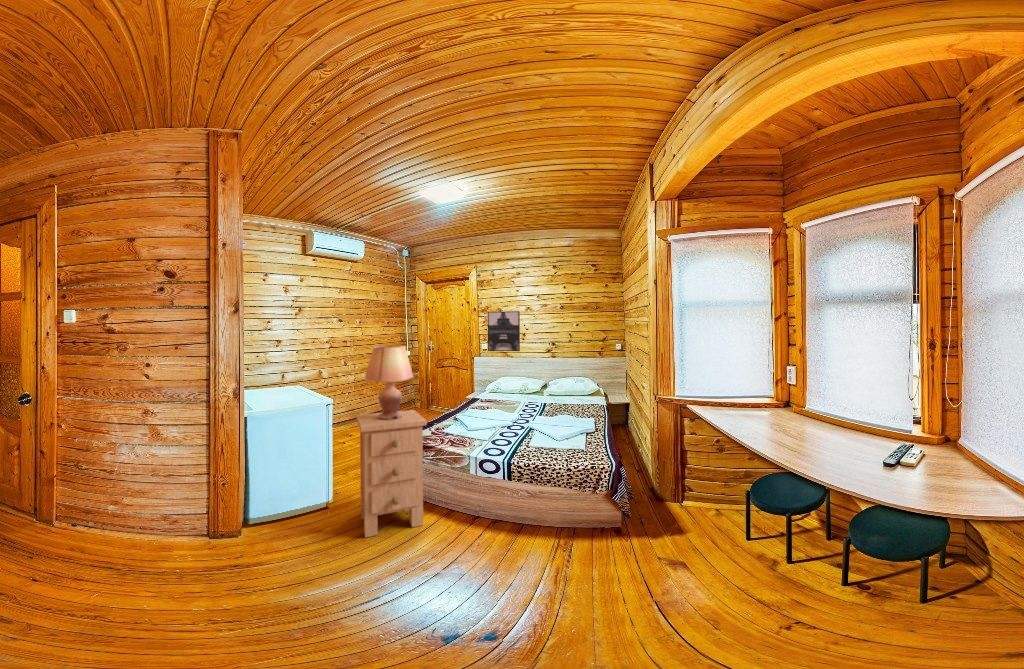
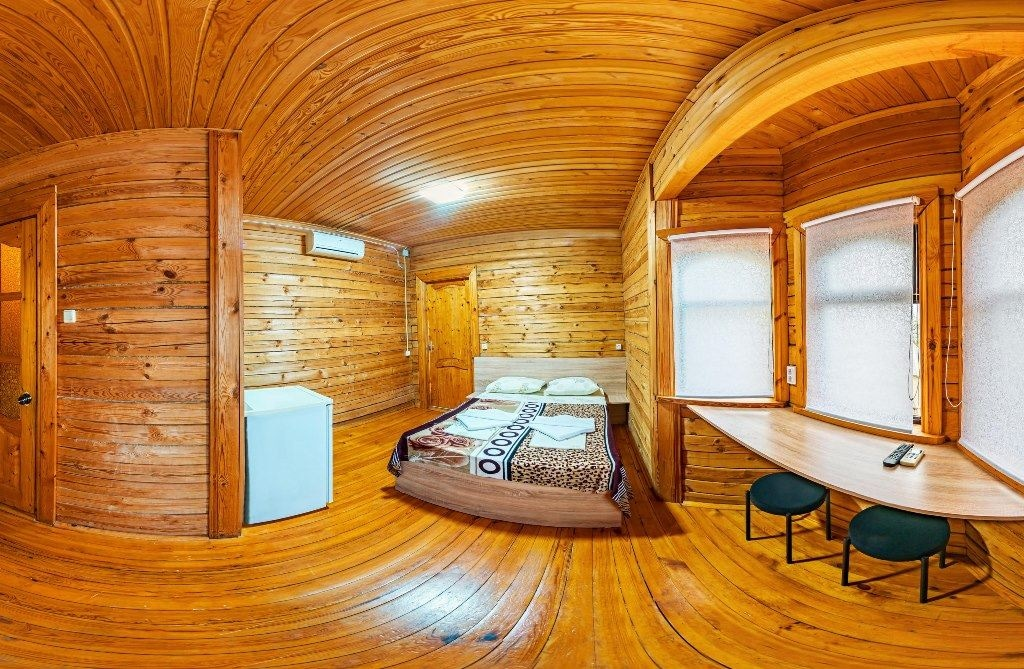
- wall art (503, 331)
- nightstand (391, 469)
- lamp (388, 381)
